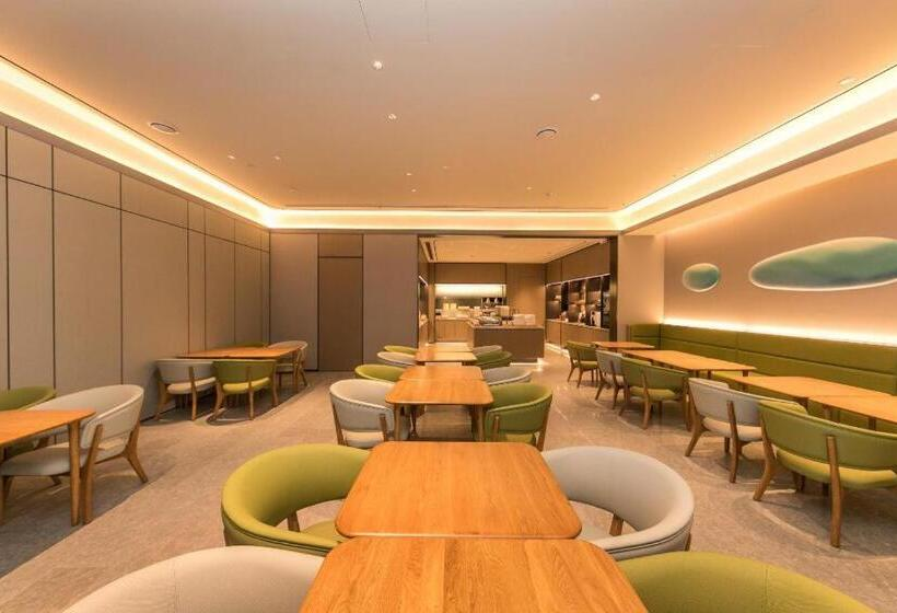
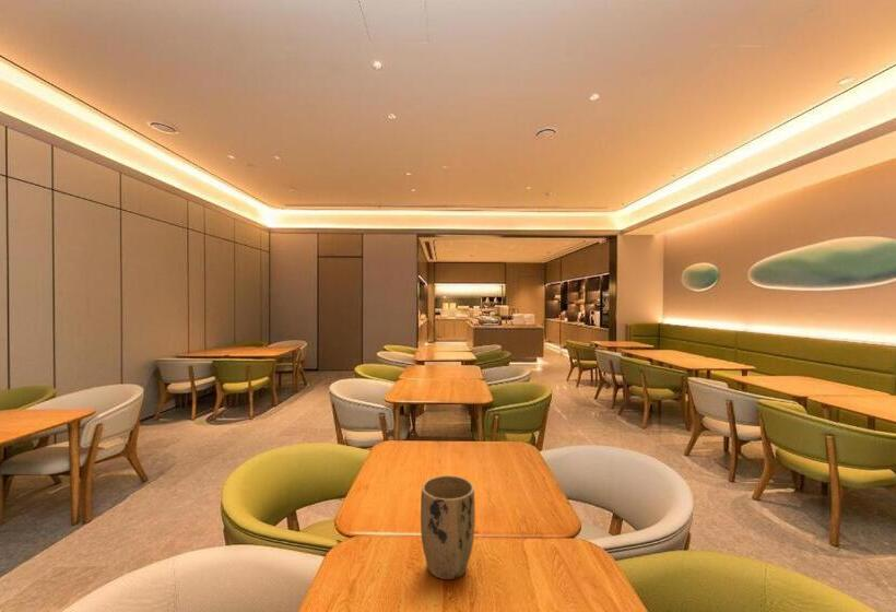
+ plant pot (447, 527)
